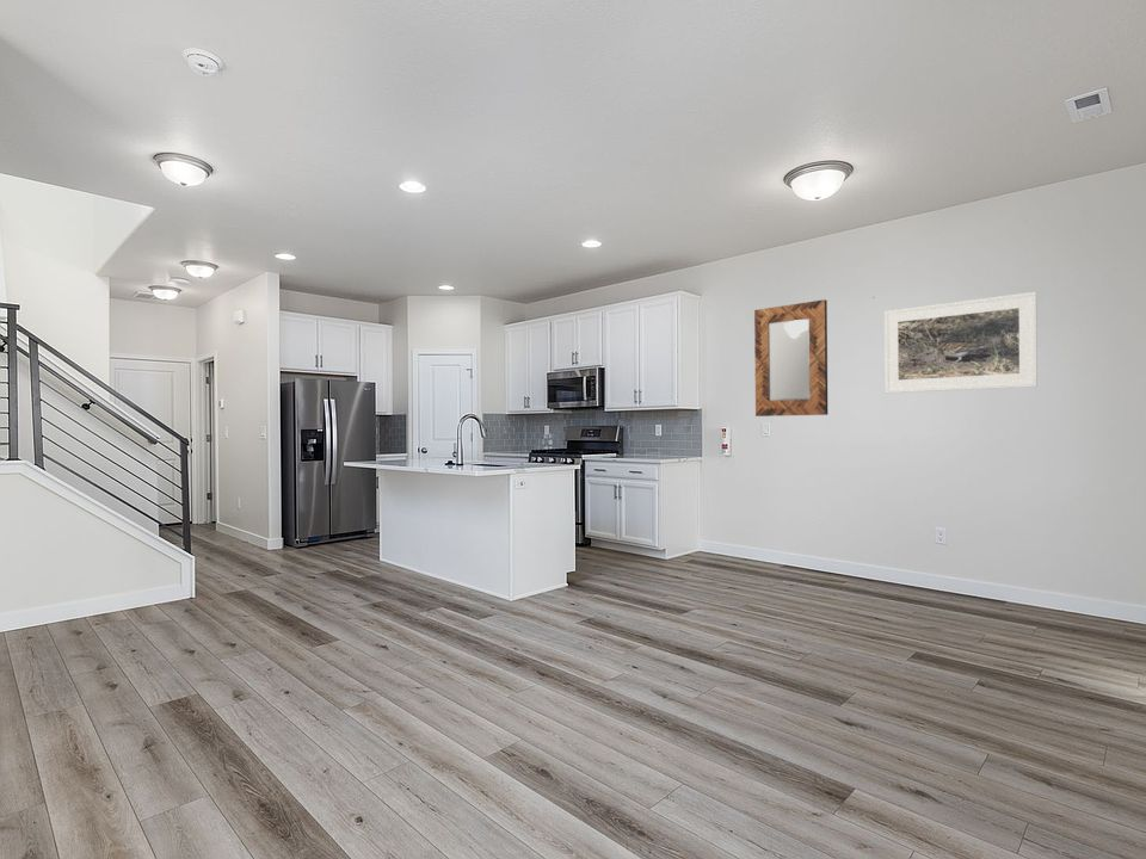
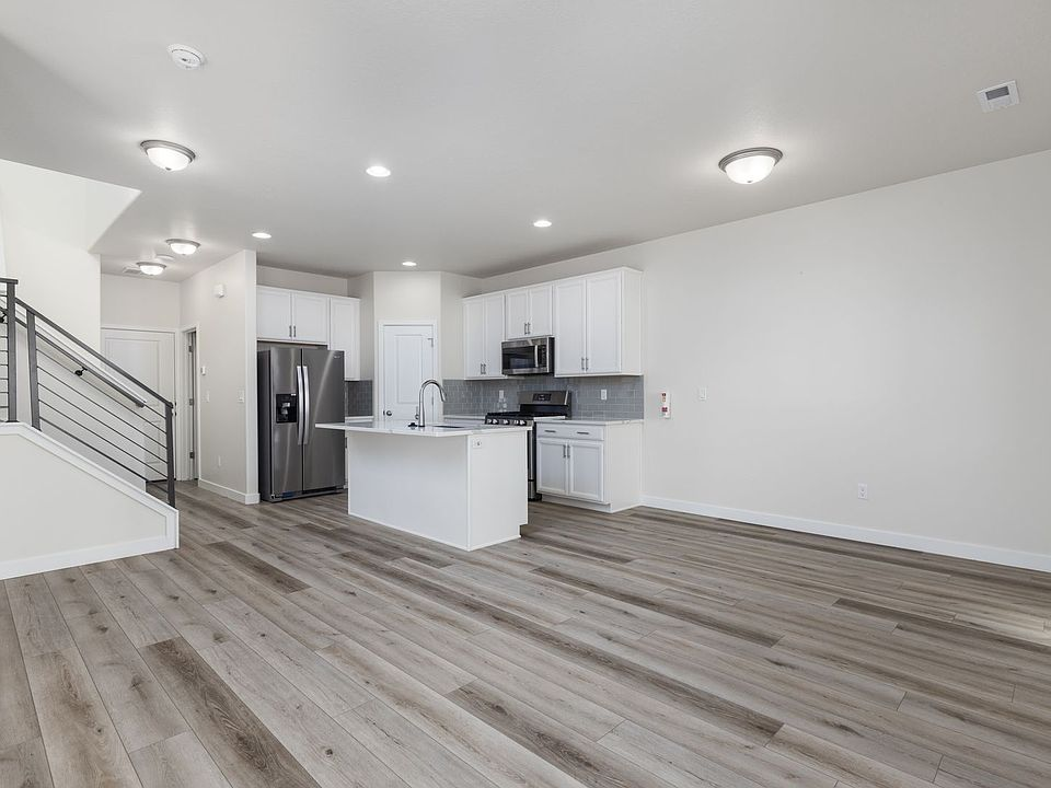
- home mirror (789, 360)
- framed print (955, 346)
